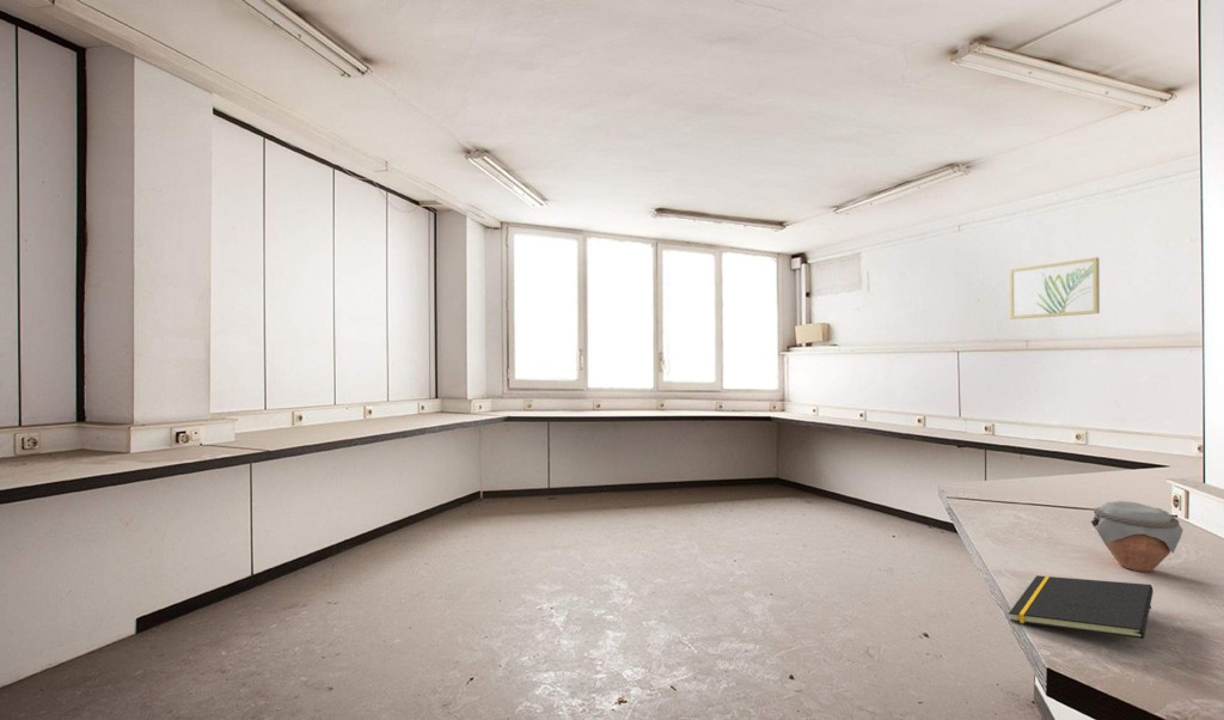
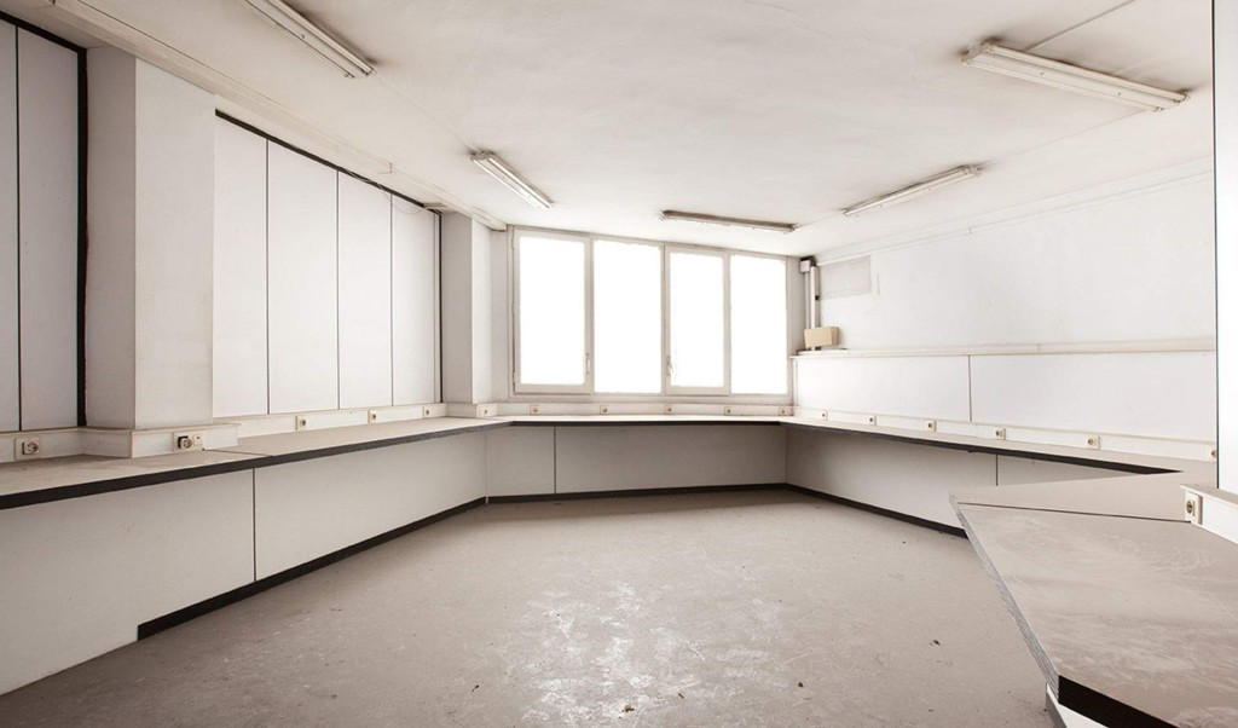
- wall art (1051, 289)
- jar (1136, 536)
- notepad (1082, 602)
